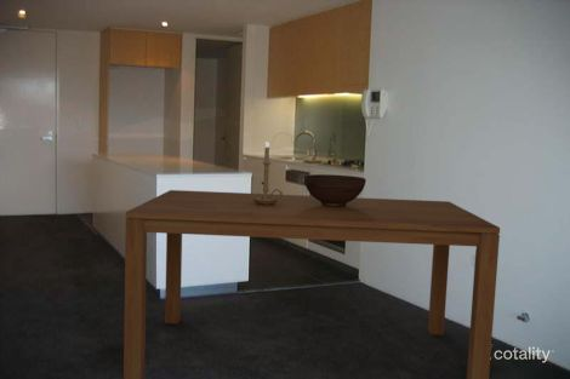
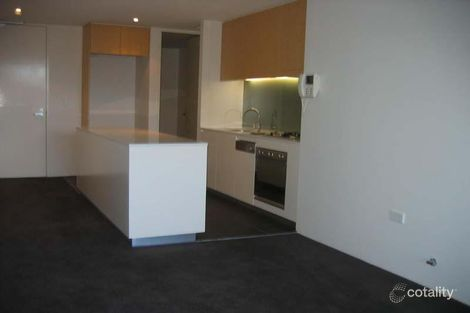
- fruit bowl (334, 190)
- dining table (307, 239)
- candle holder (267, 172)
